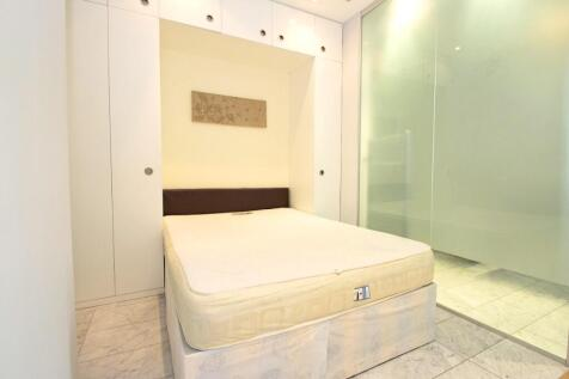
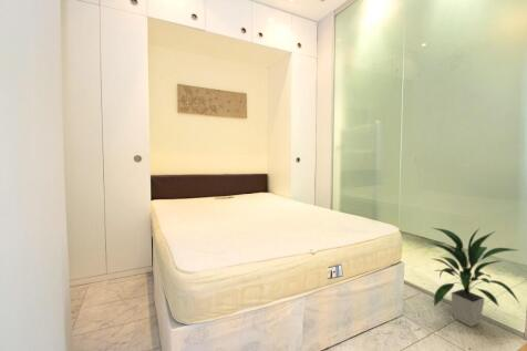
+ indoor plant (464, 272)
